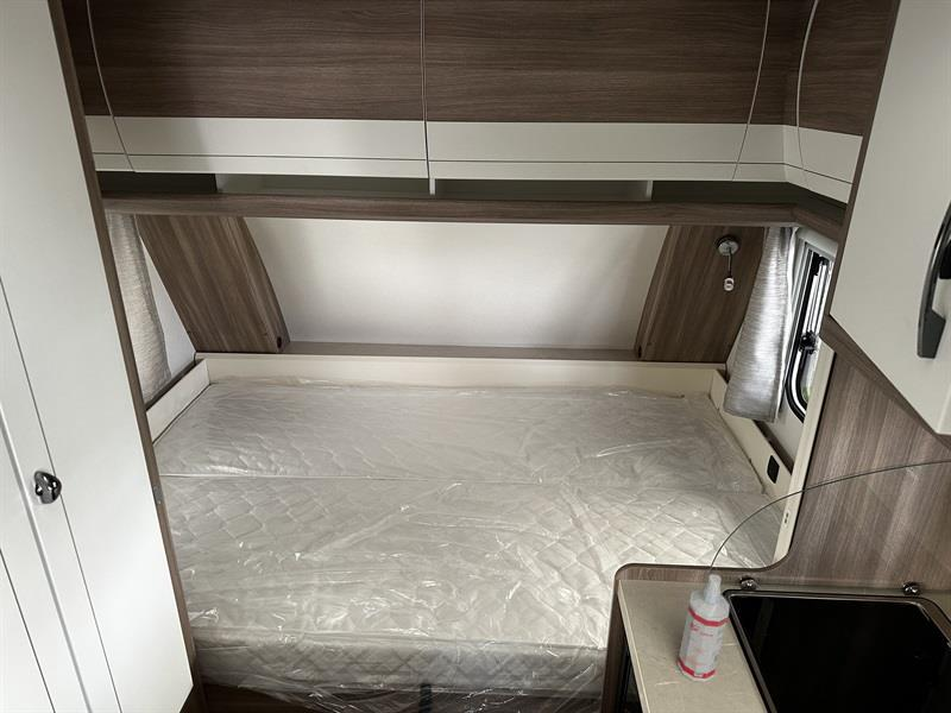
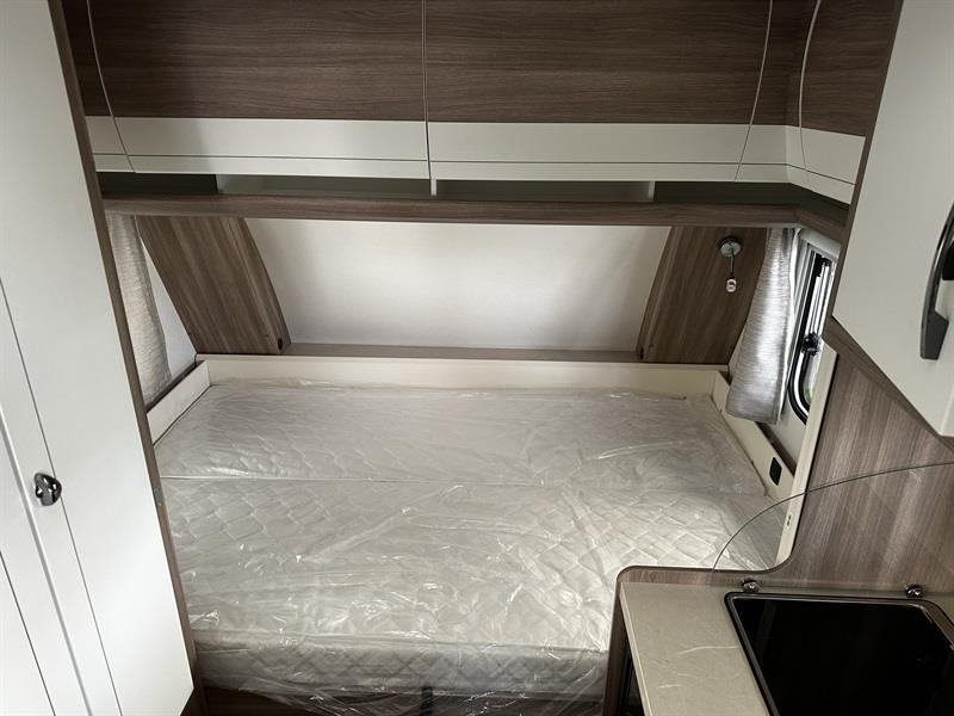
- spray bottle (705, 623)
